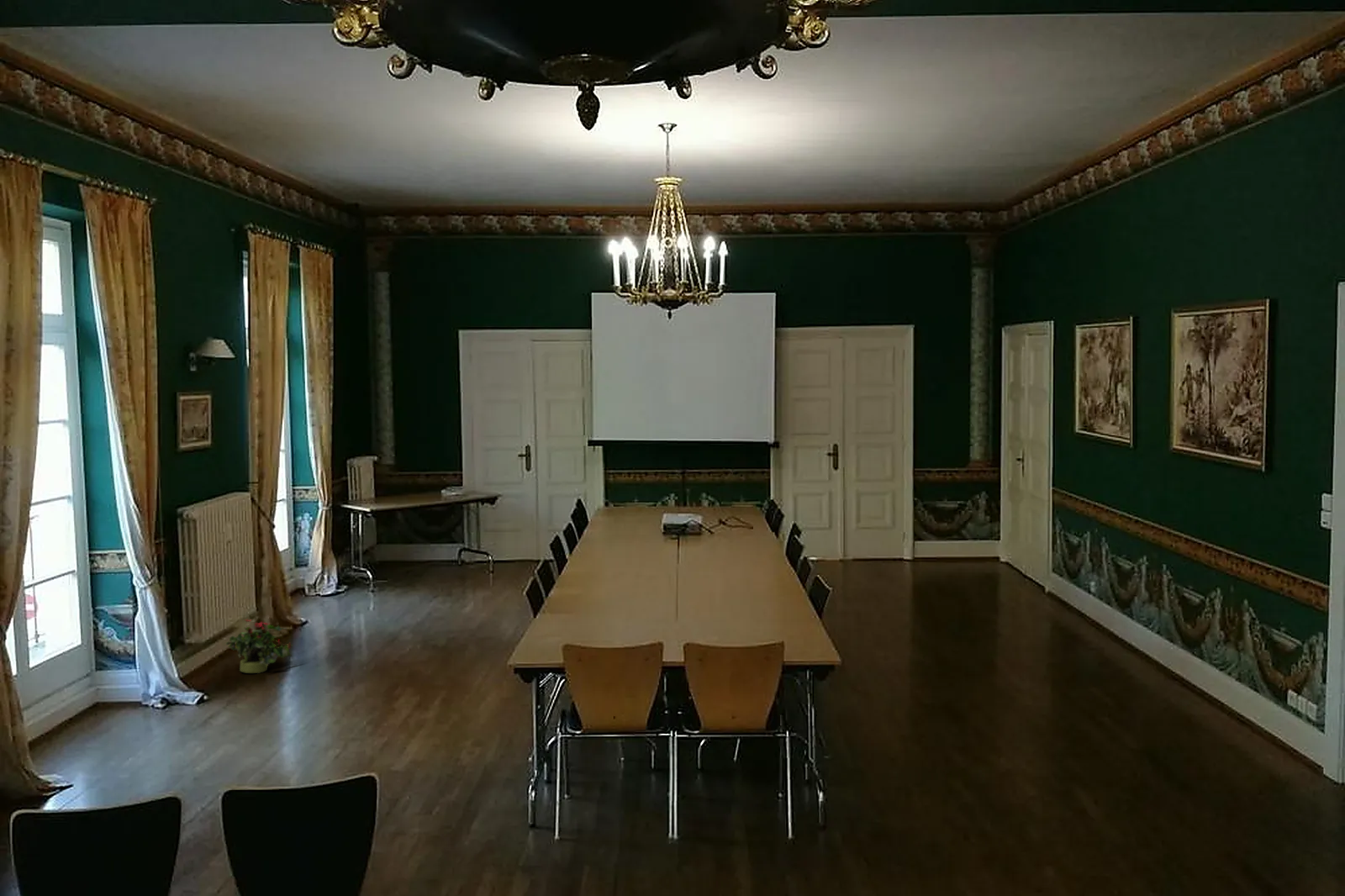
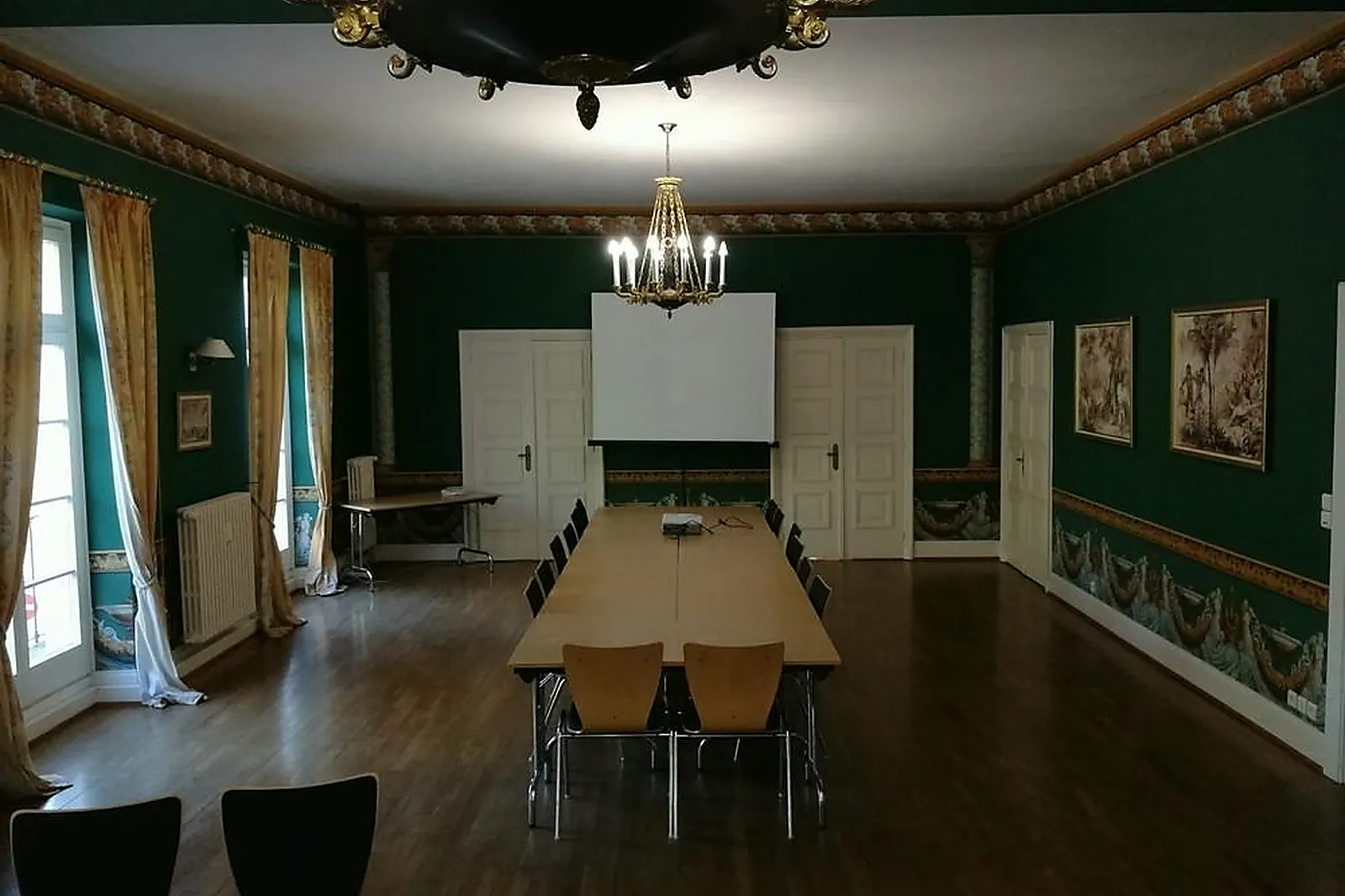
- potted plant (259, 644)
